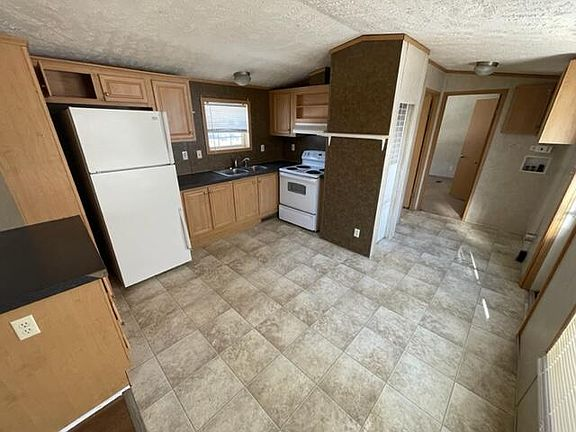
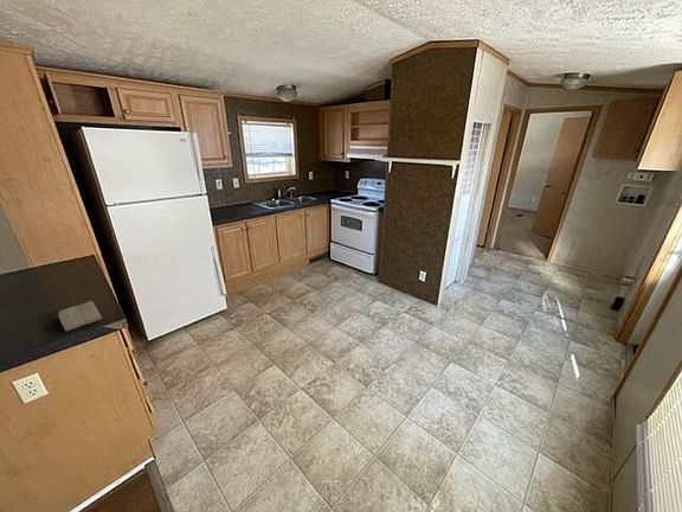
+ washcloth (79, 314)
